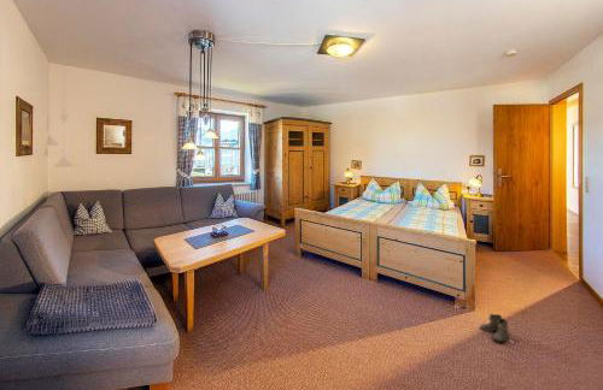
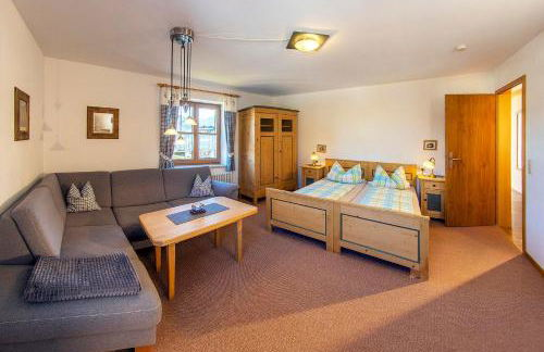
- boots (494, 325)
